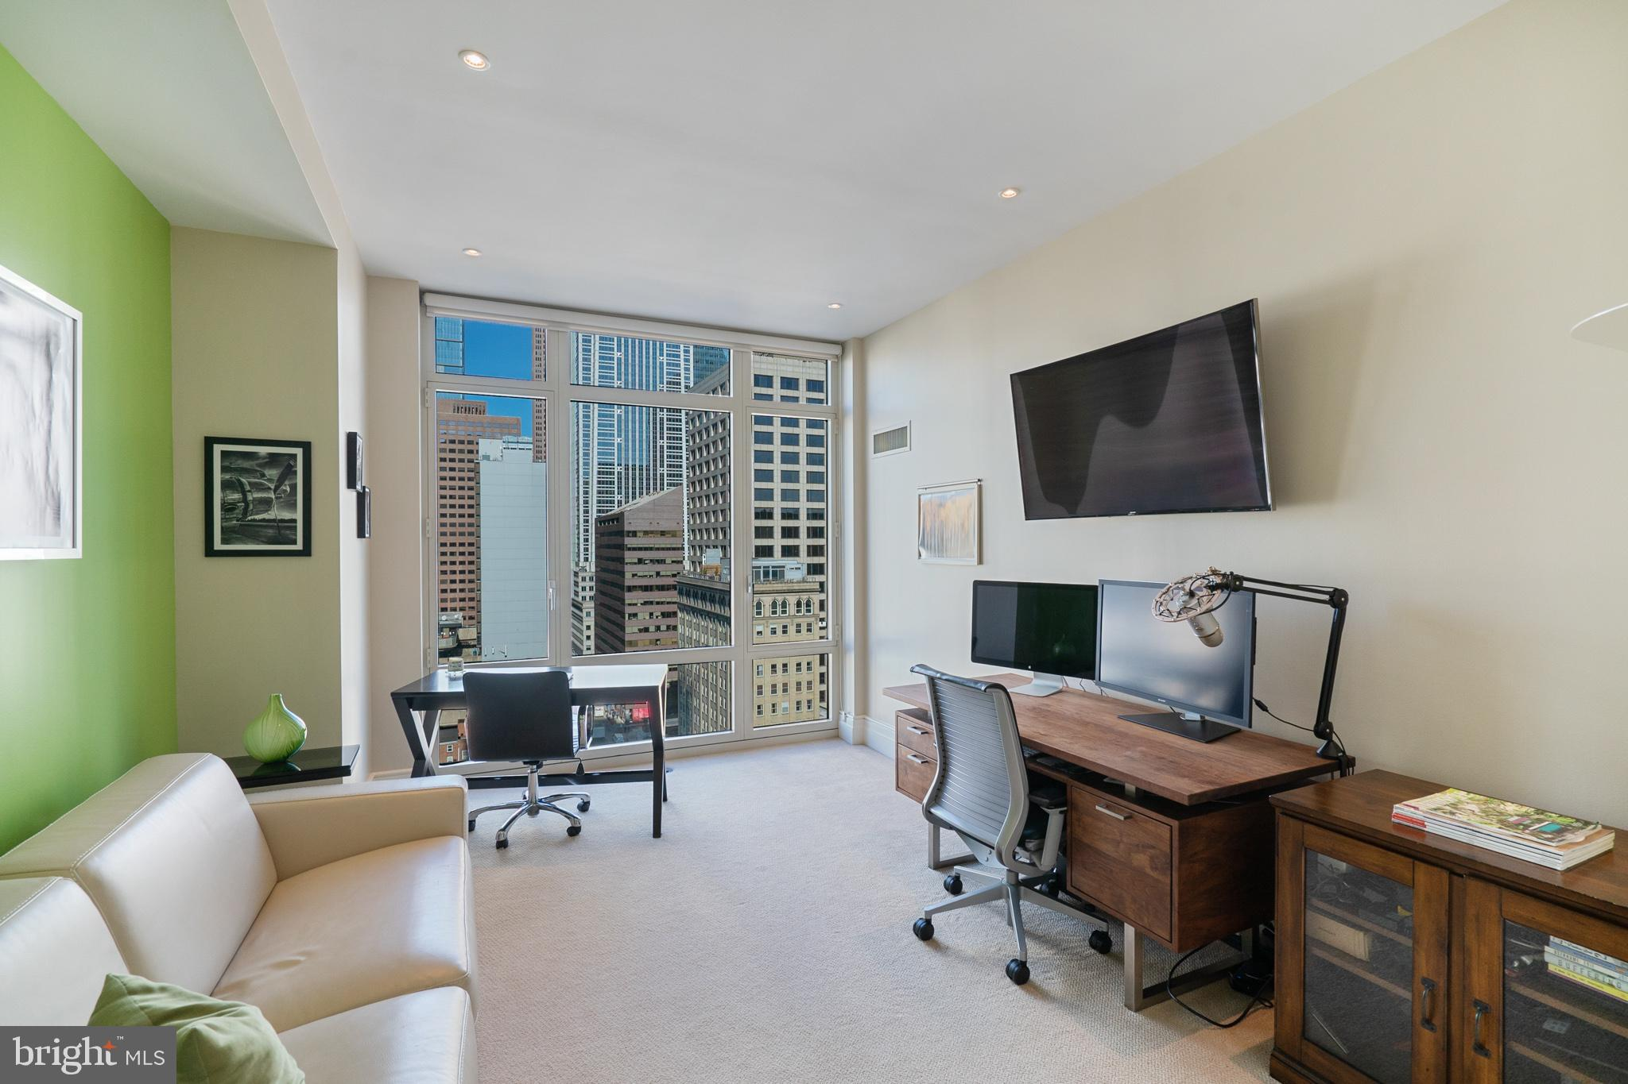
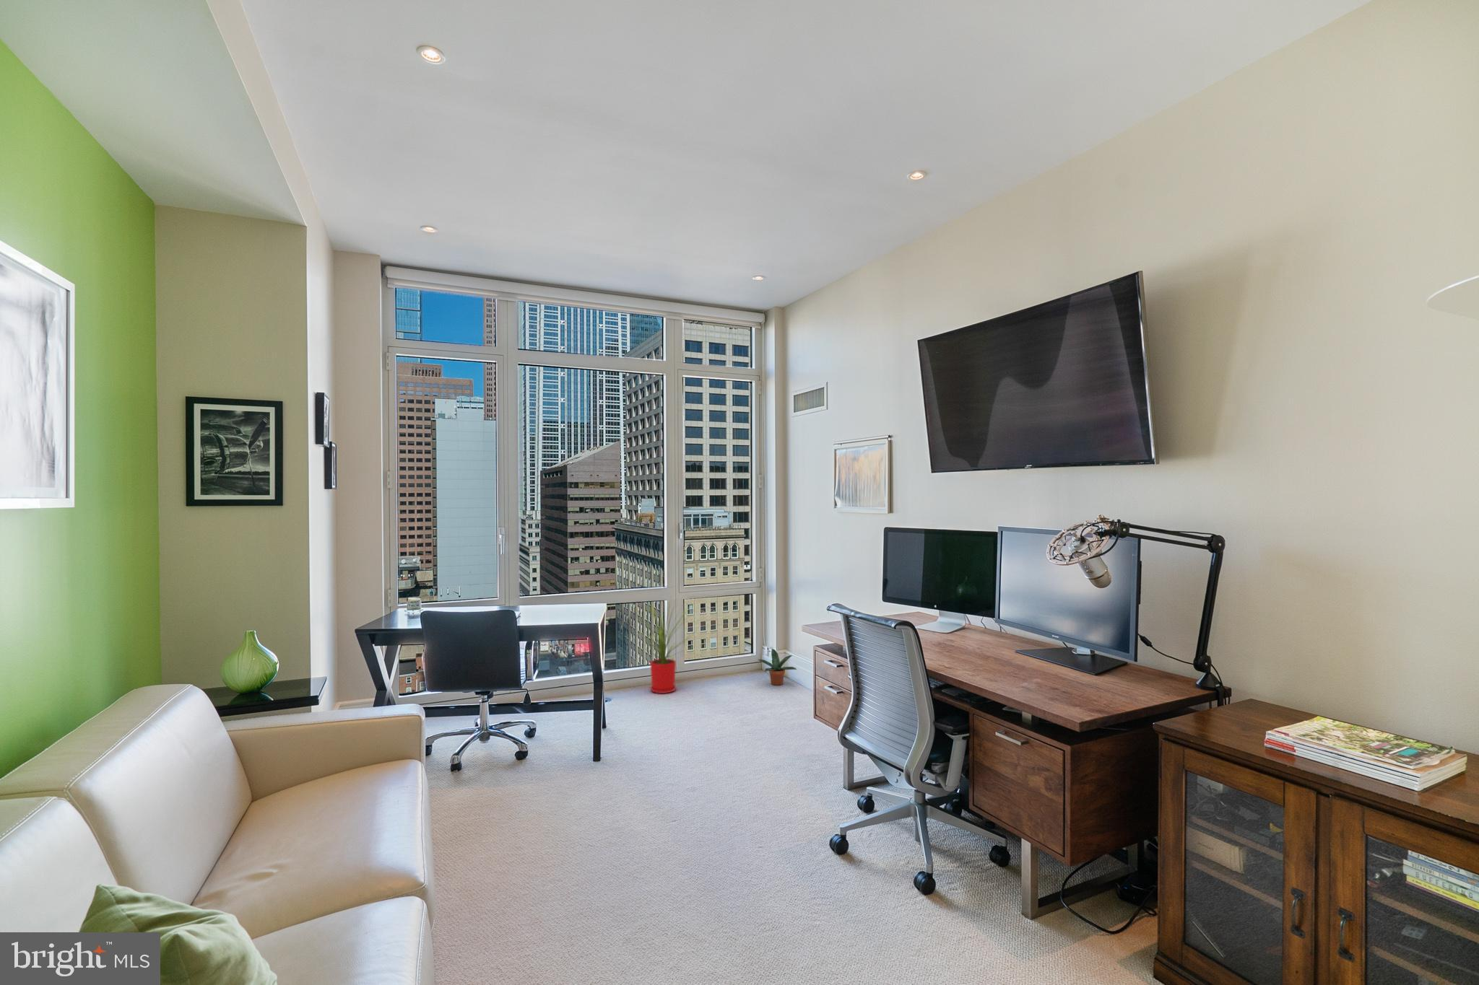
+ potted plant (776, 667)
+ house plant (662, 643)
